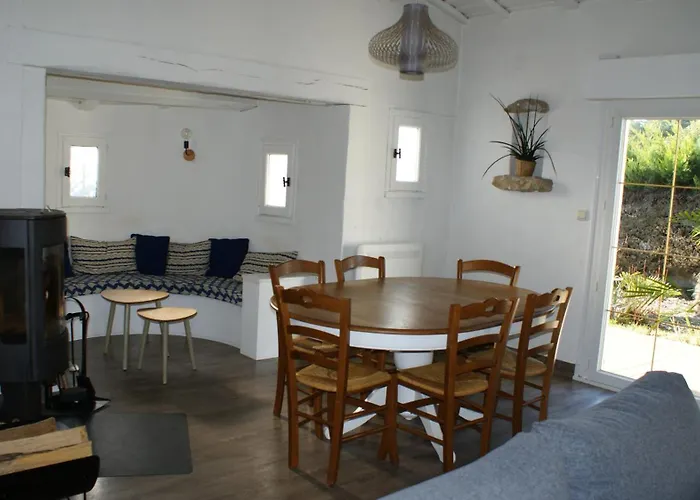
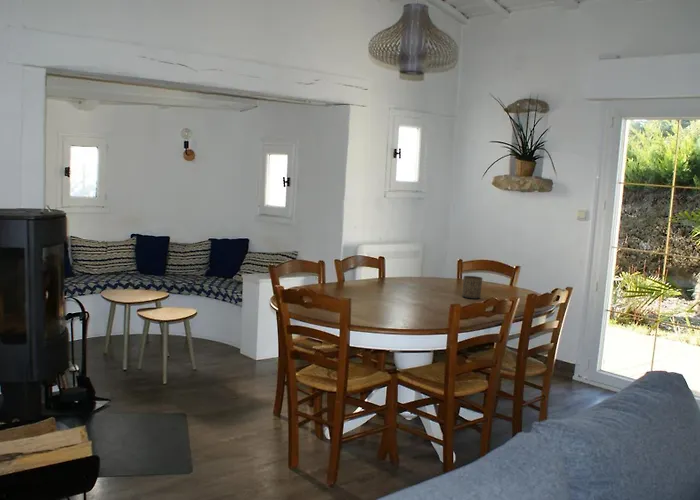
+ cup (472, 287)
